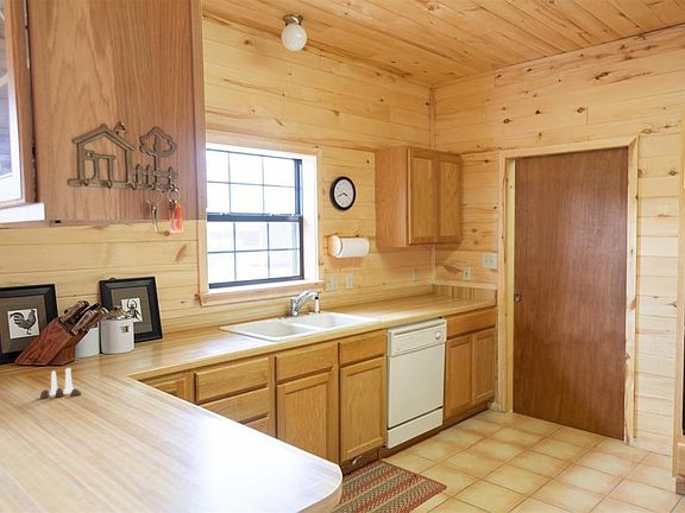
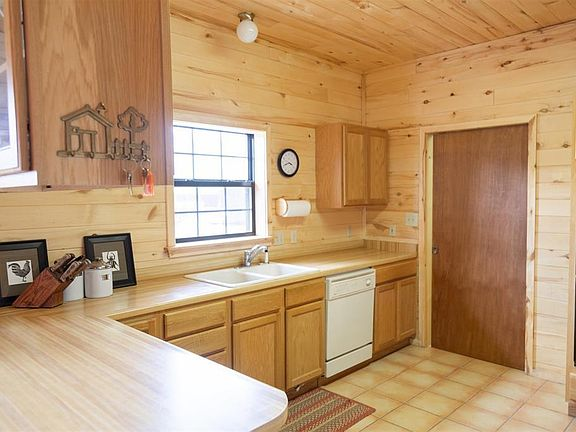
- salt and pepper shaker set (65, 381)
